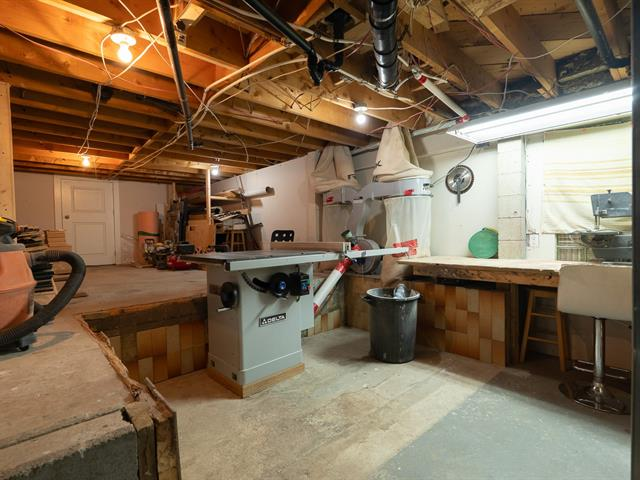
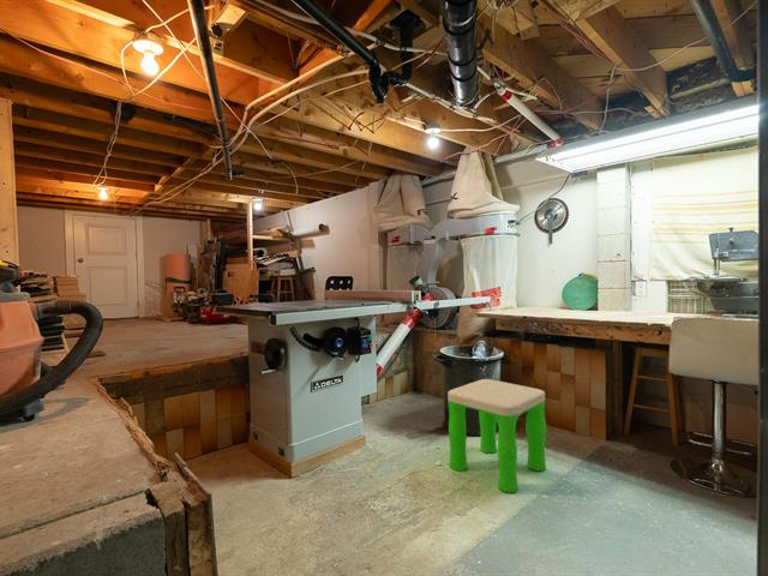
+ stool (494, 428)
